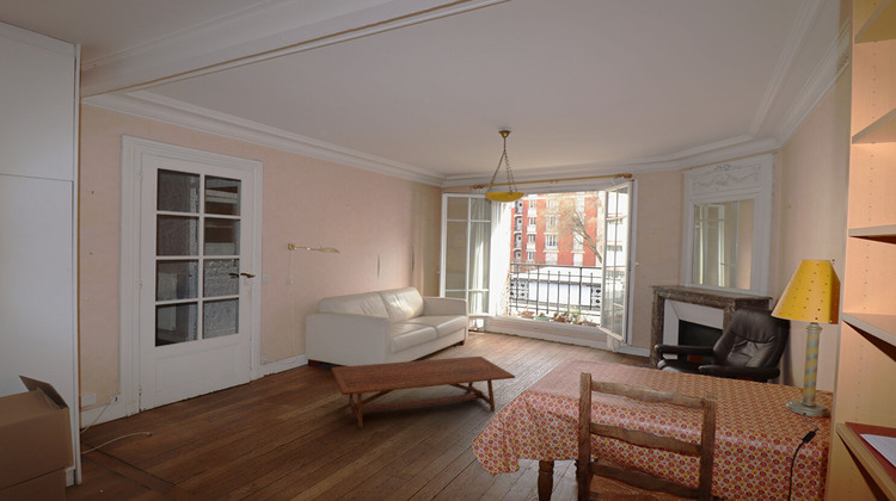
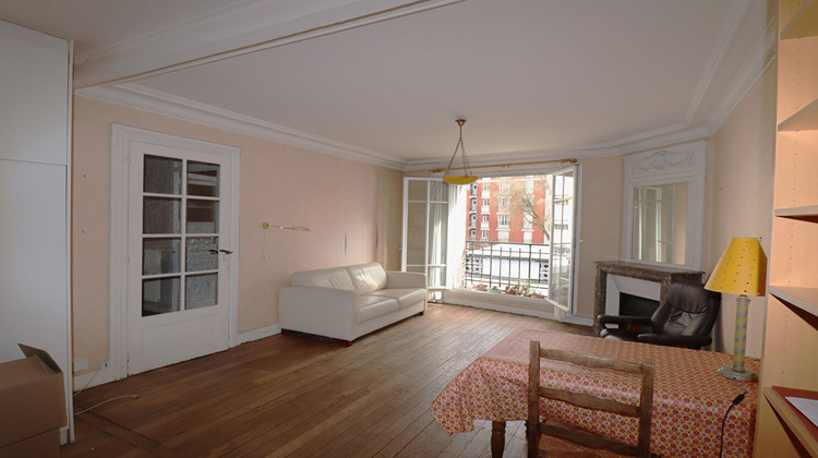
- coffee table (421, 386)
